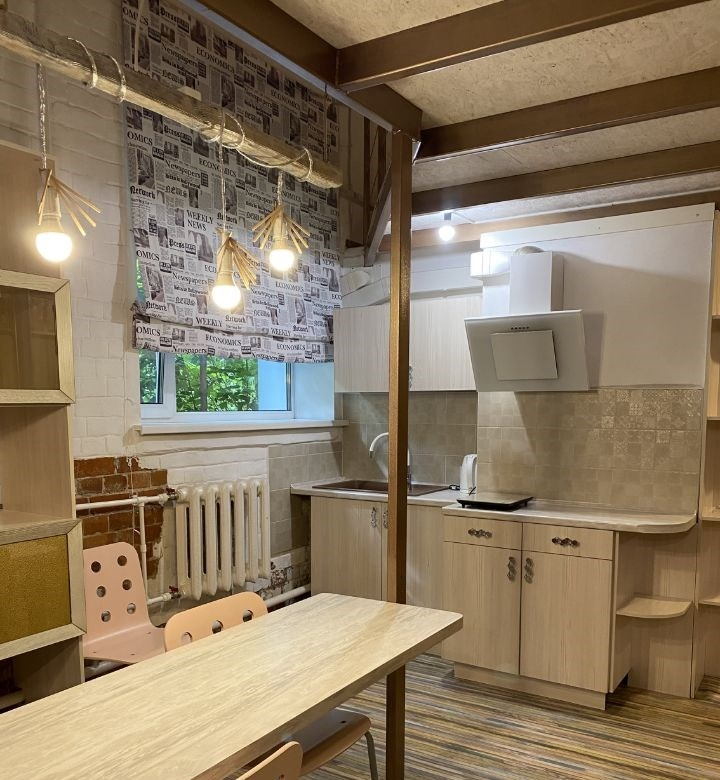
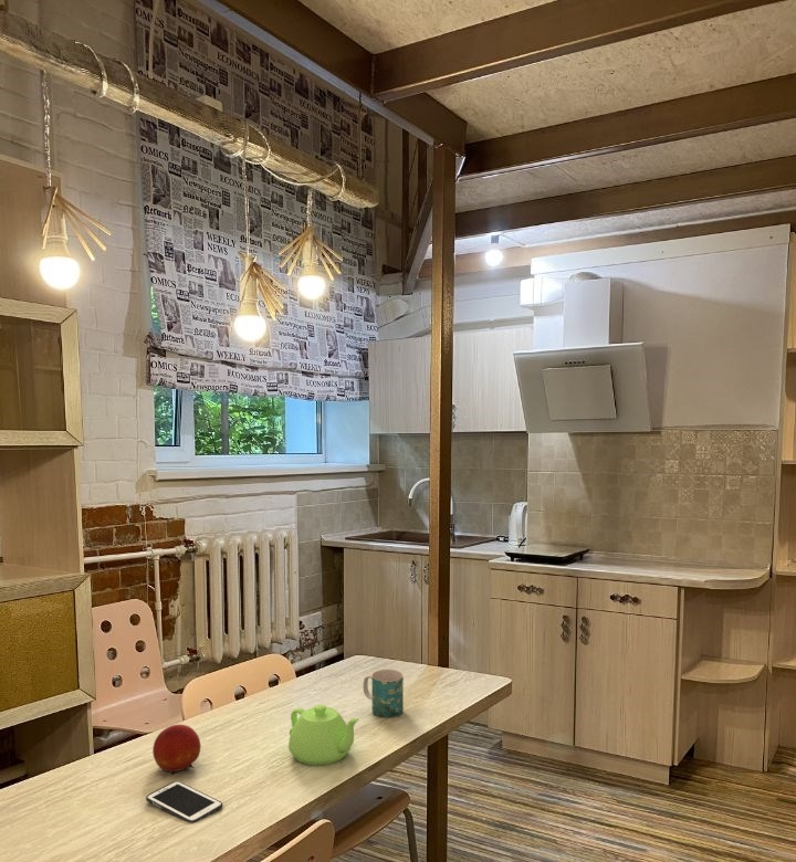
+ teapot (323, 730)
+ mug (381, 692)
+ fruit (177, 746)
+ cell phone (184, 801)
